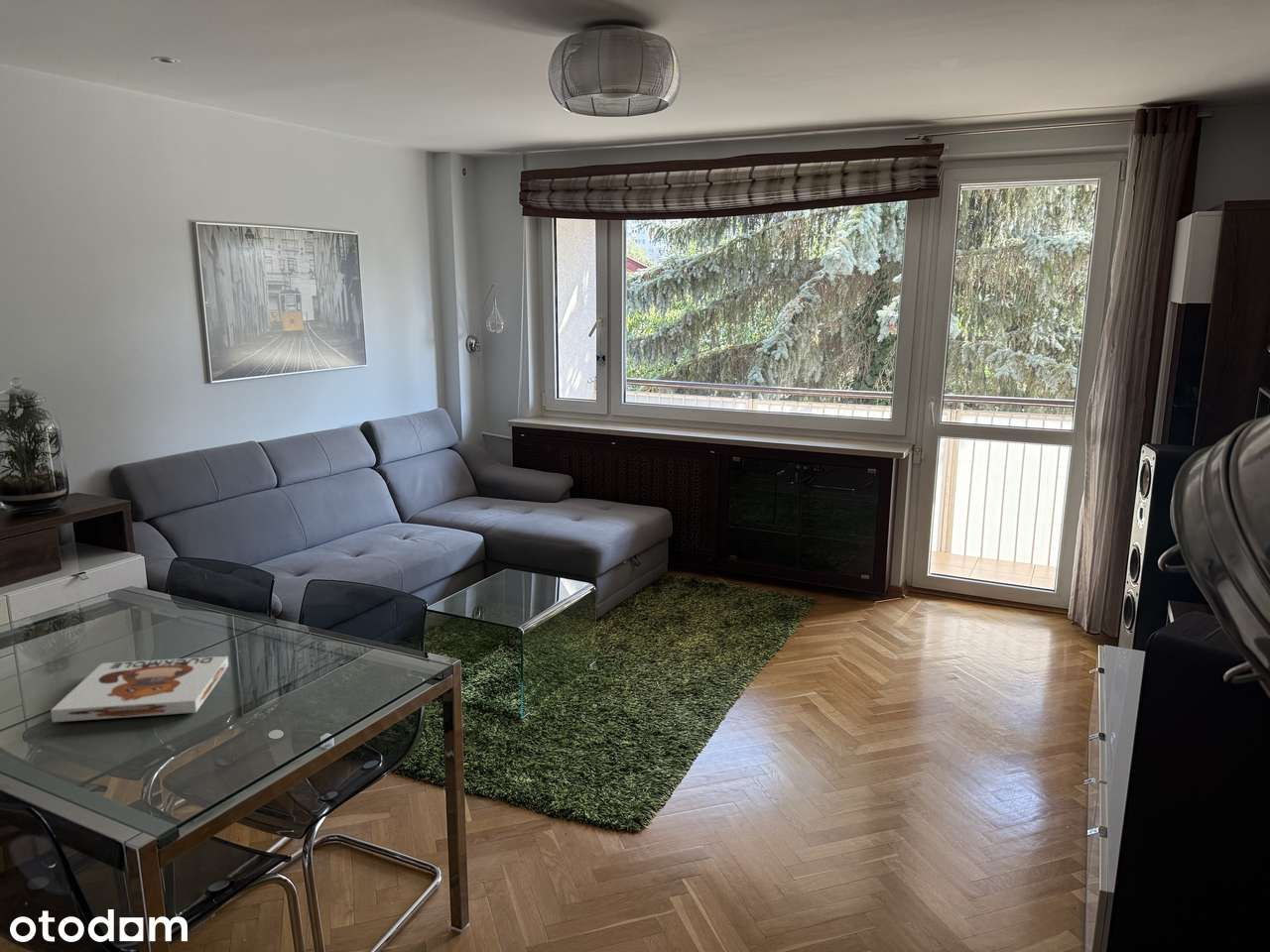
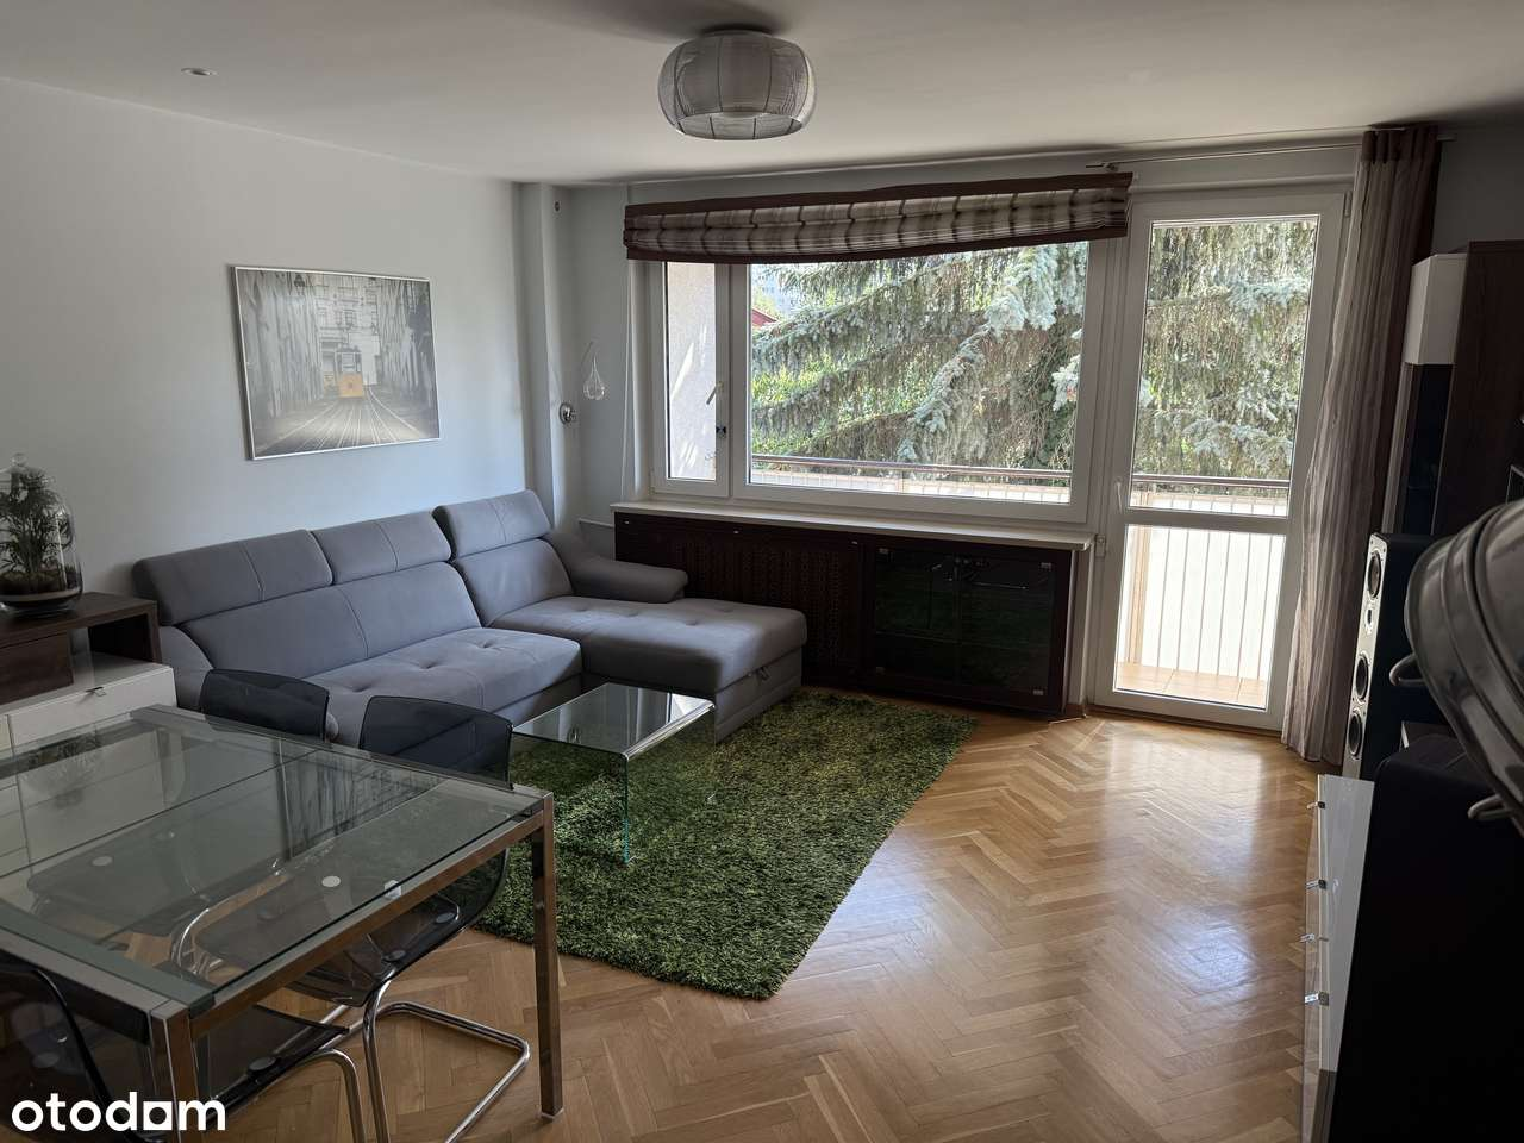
- board game (146, 686)
